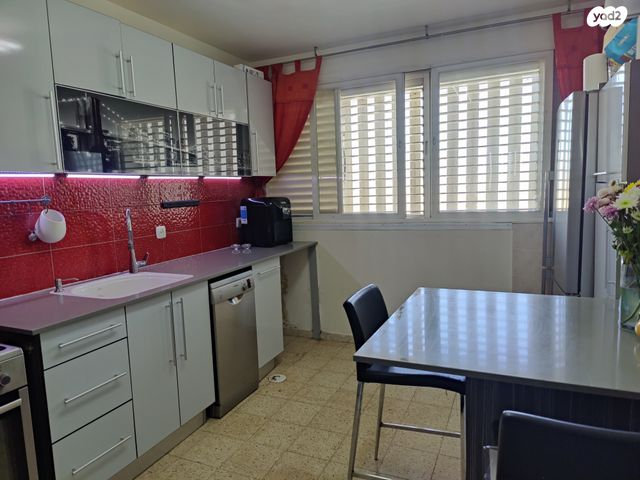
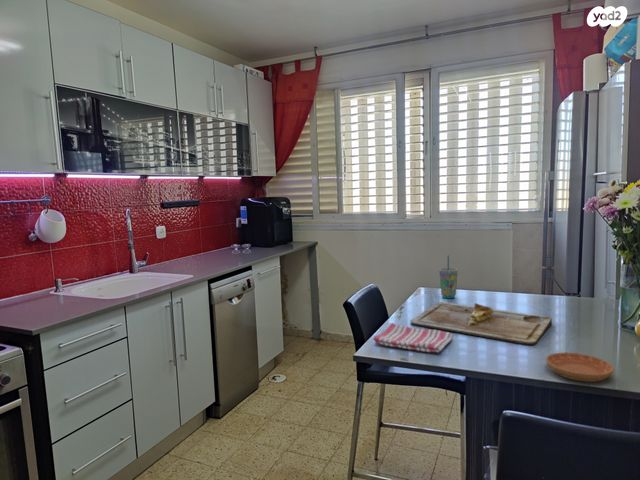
+ saucer (578, 367)
+ cup (448, 276)
+ dish towel (413, 337)
+ cutting board (479, 315)
